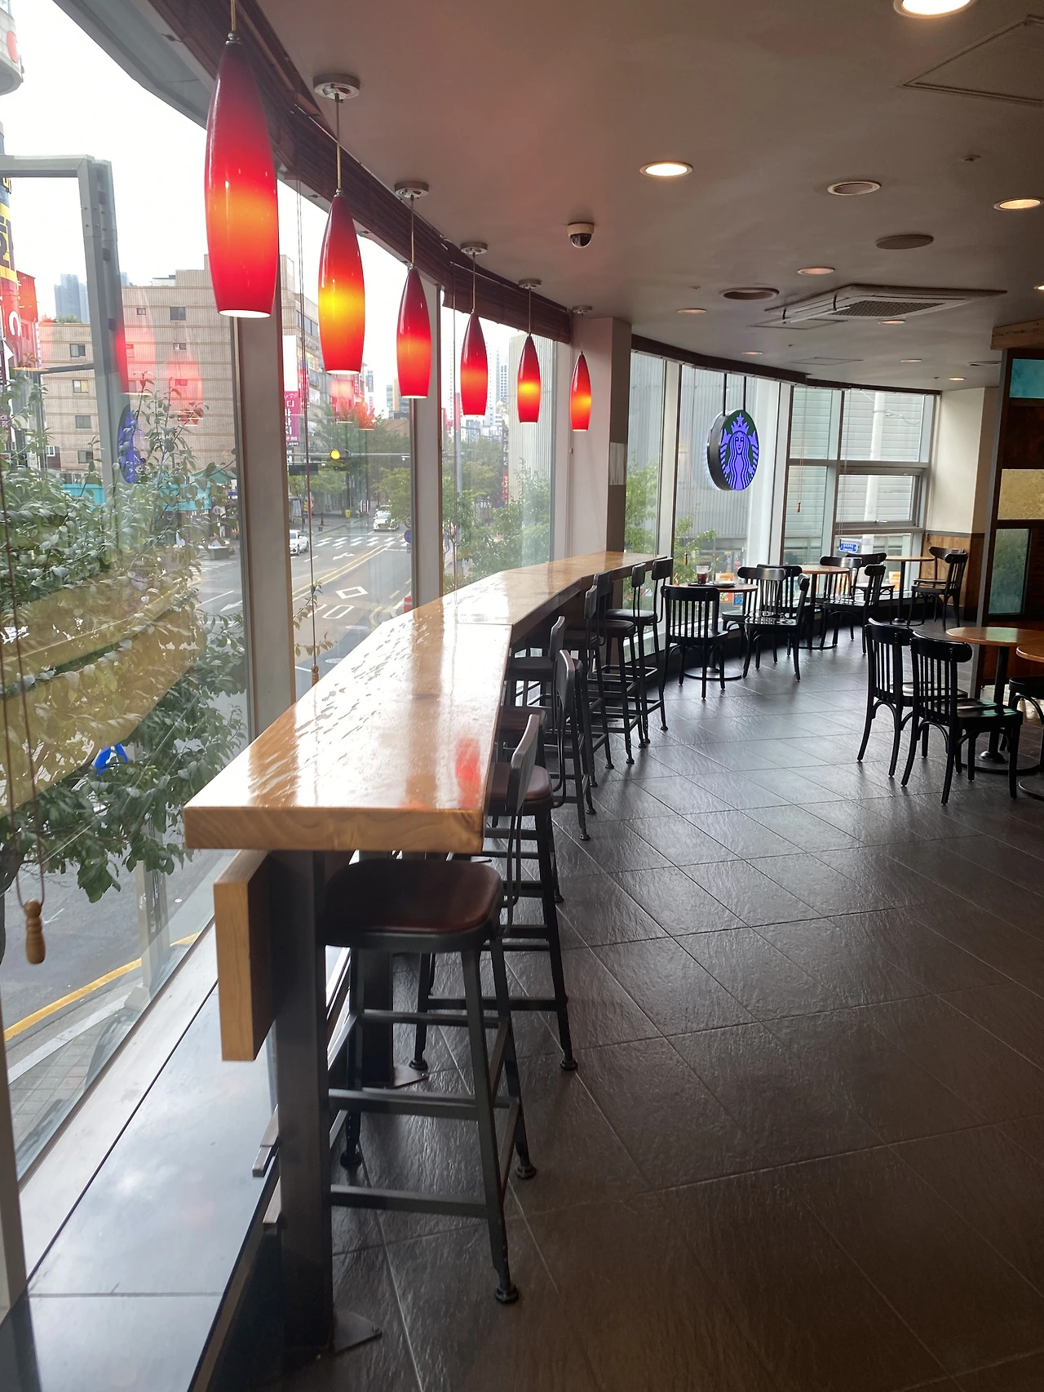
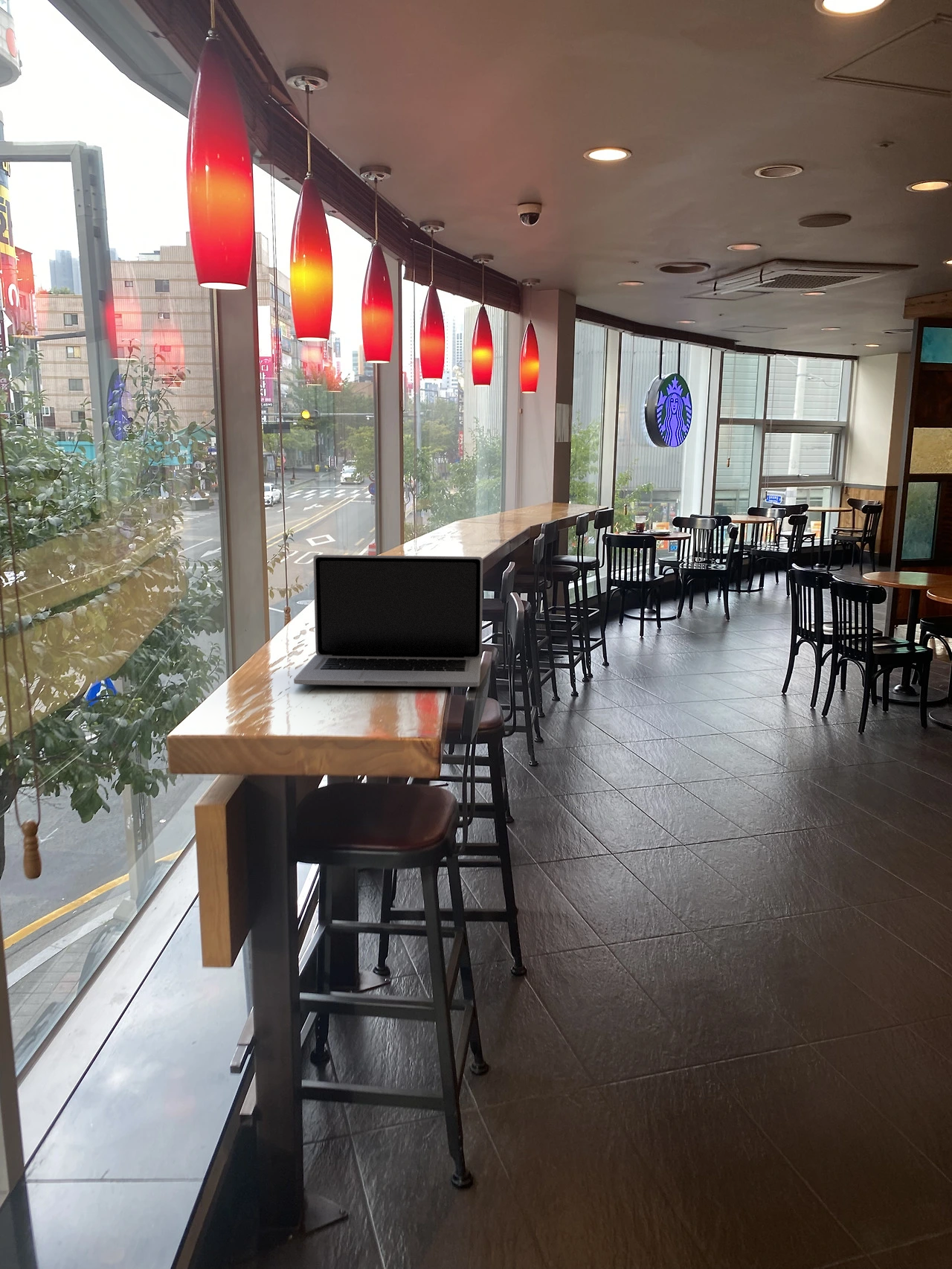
+ laptop (392, 619)
